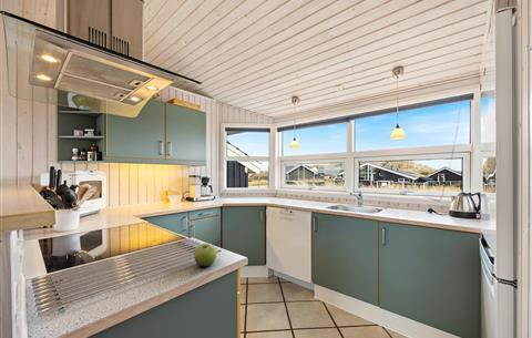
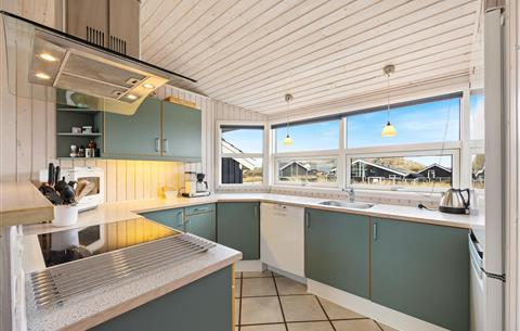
- fruit (205, 254)
